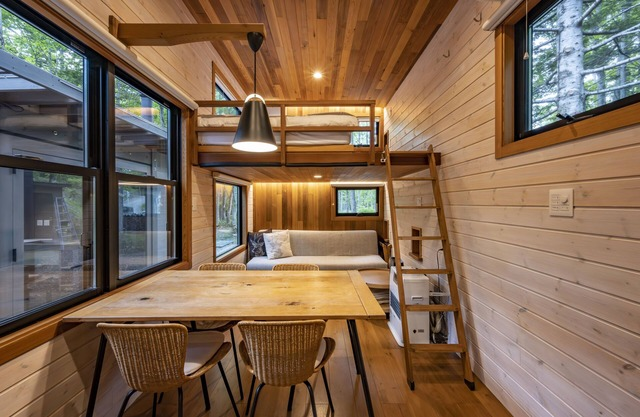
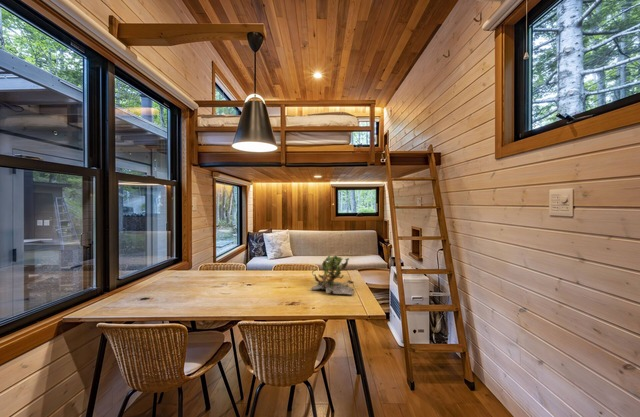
+ plant (331, 272)
